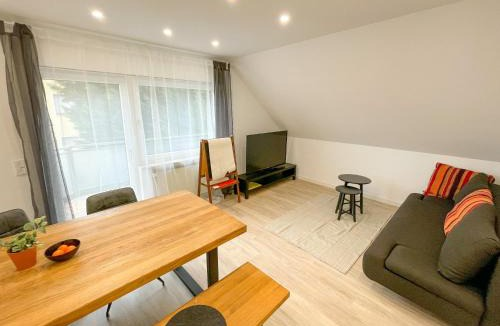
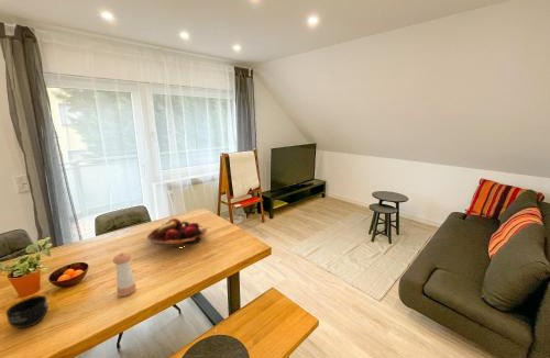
+ fruit basket (176, 232)
+ mug (26, 311)
+ pepper shaker (124, 272)
